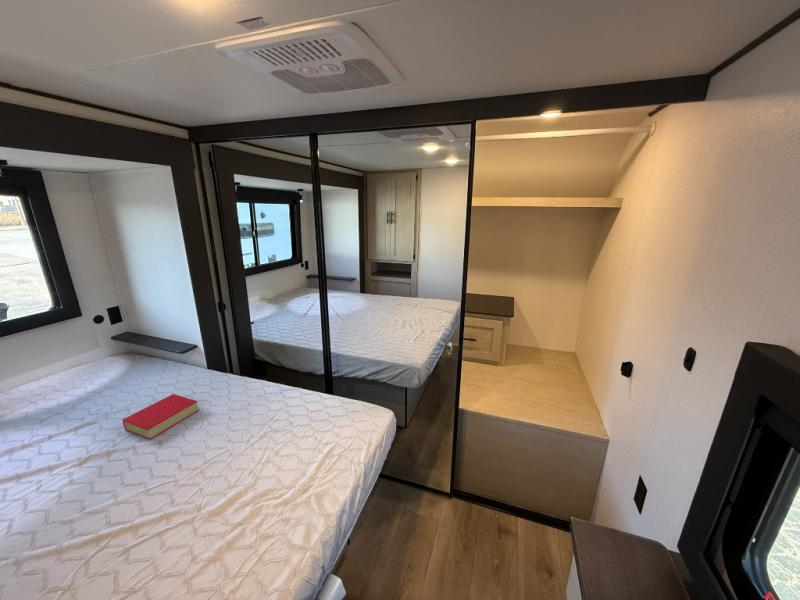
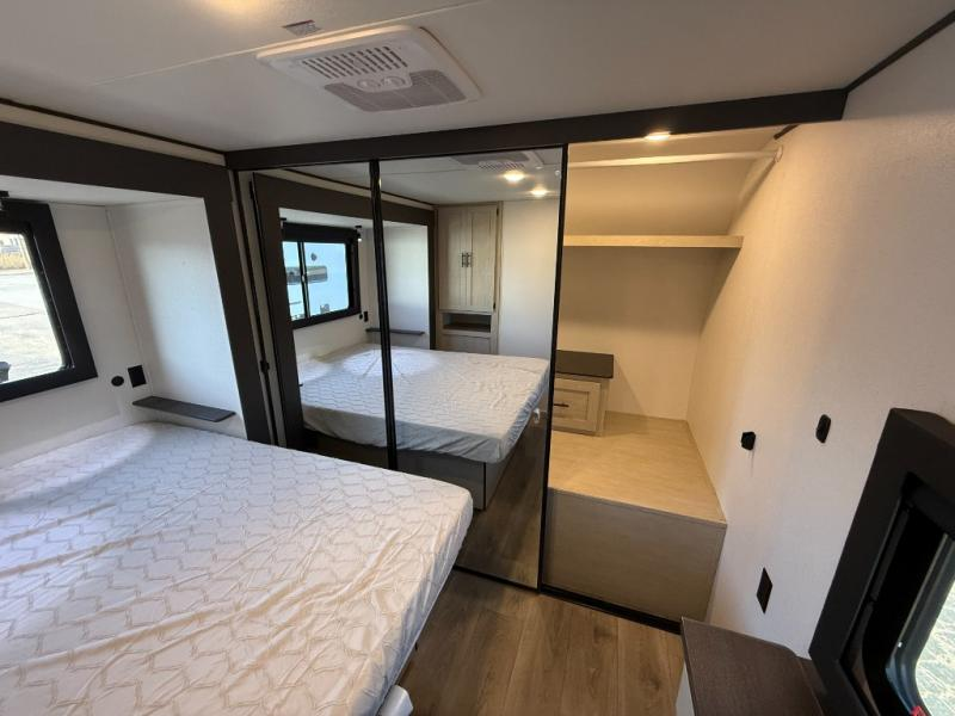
- book (162, 414)
